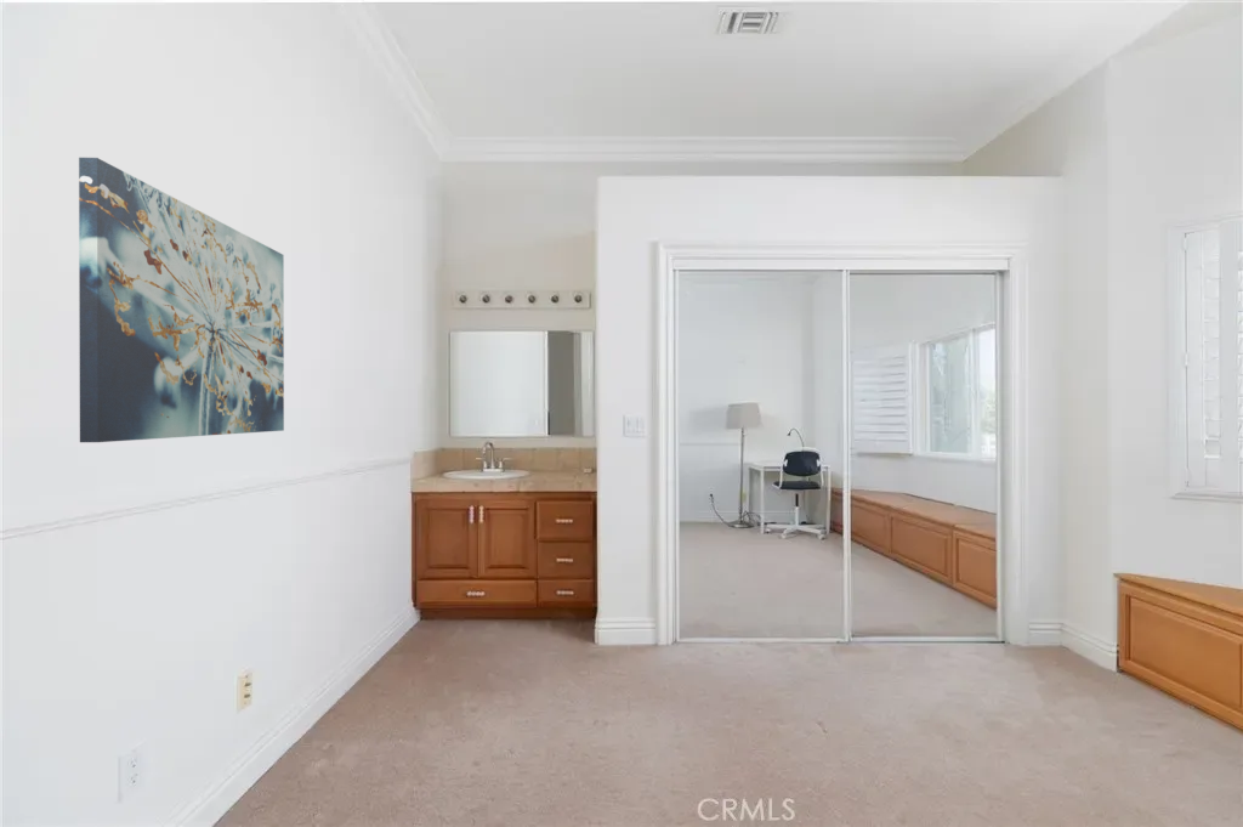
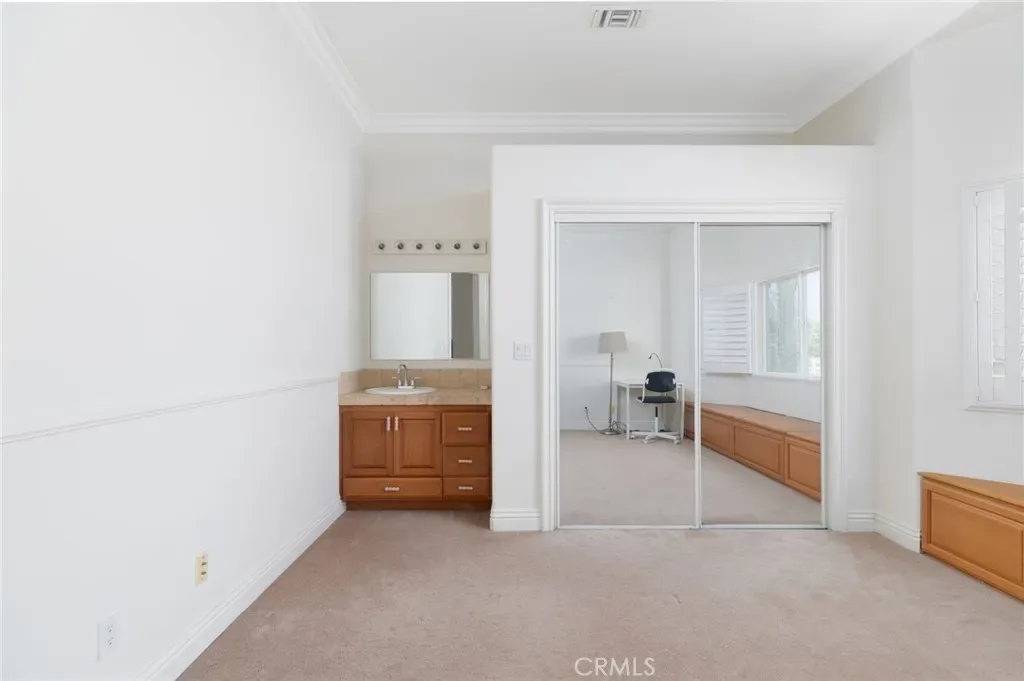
- wall art (205, 325)
